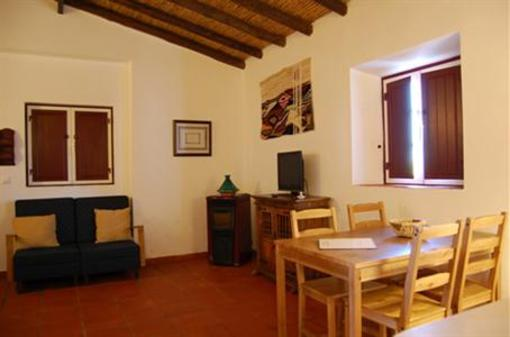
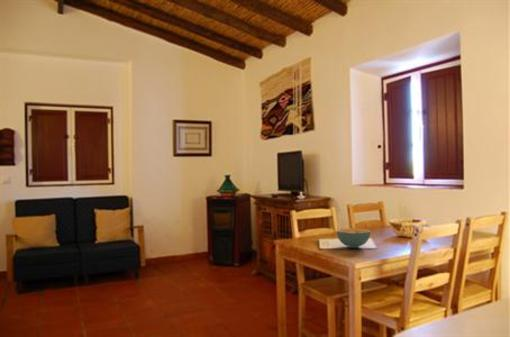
+ cereal bowl (353, 238)
